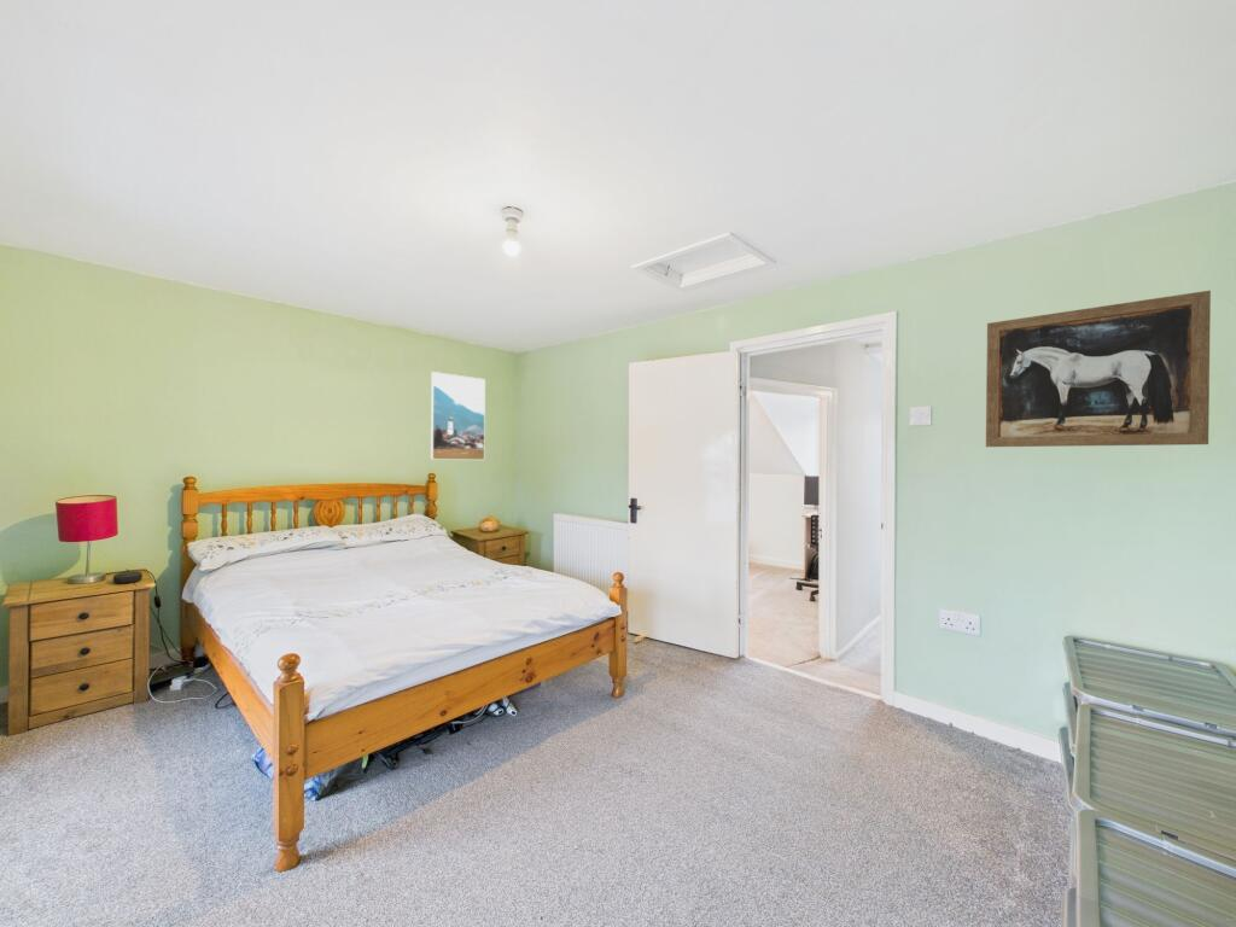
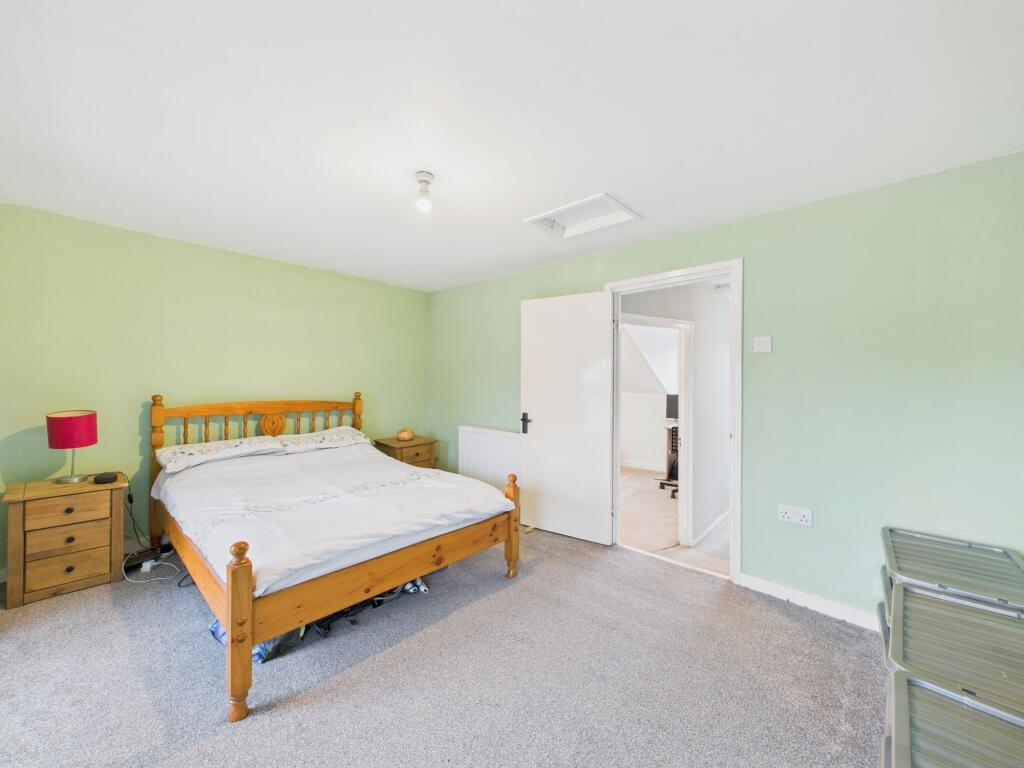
- wall art (1085, 377)
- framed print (459, 418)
